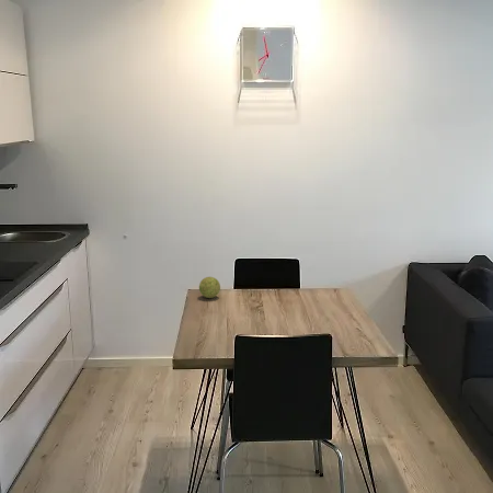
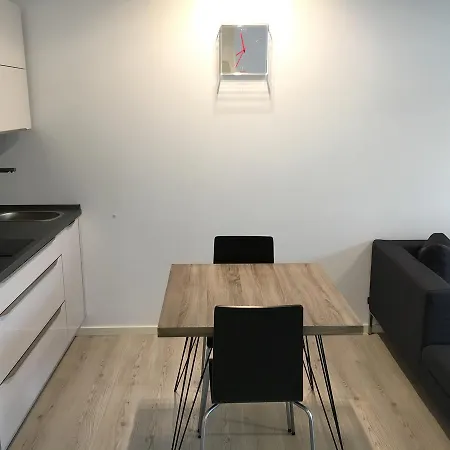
- decorative ball (209, 287)
